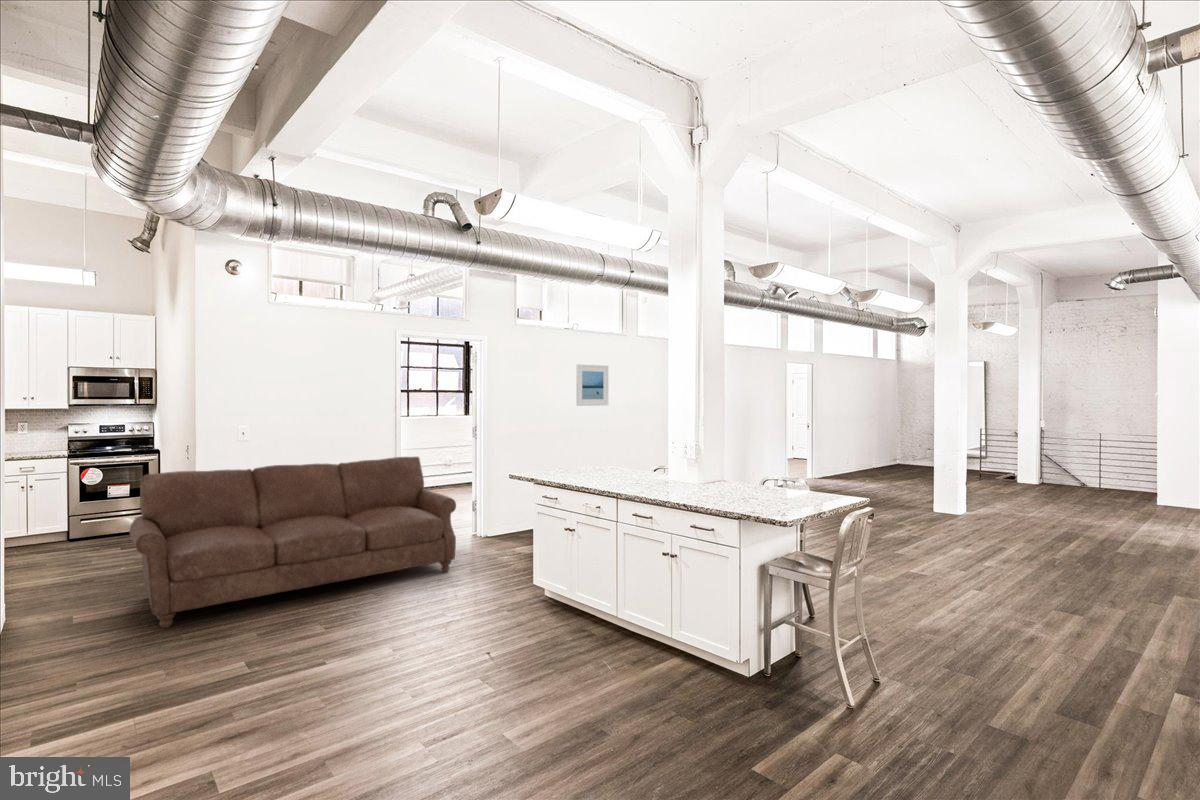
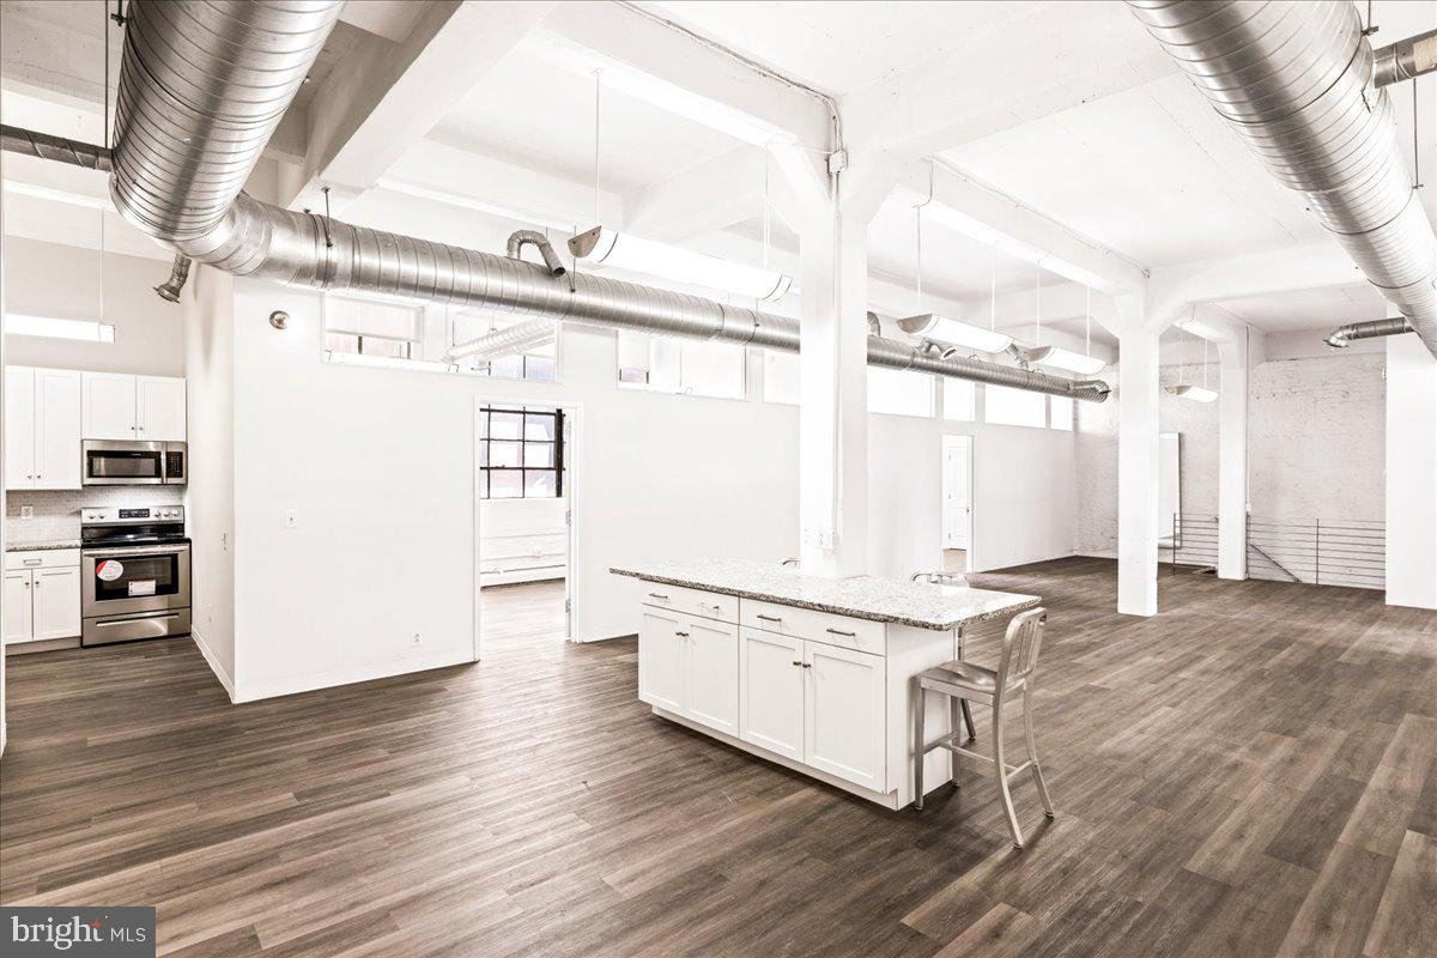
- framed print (592, 385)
- sofa (309, 525)
